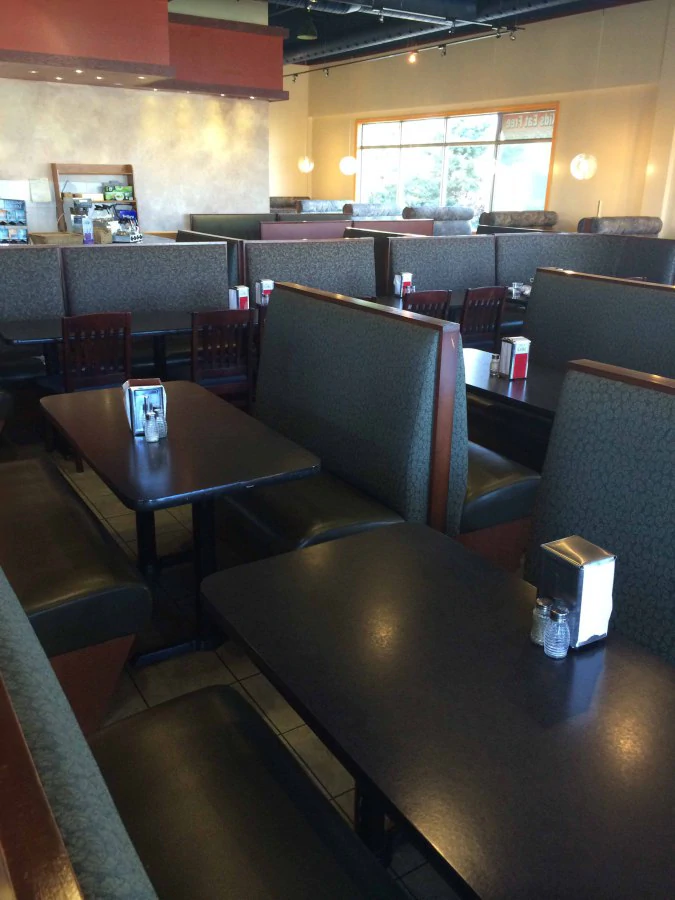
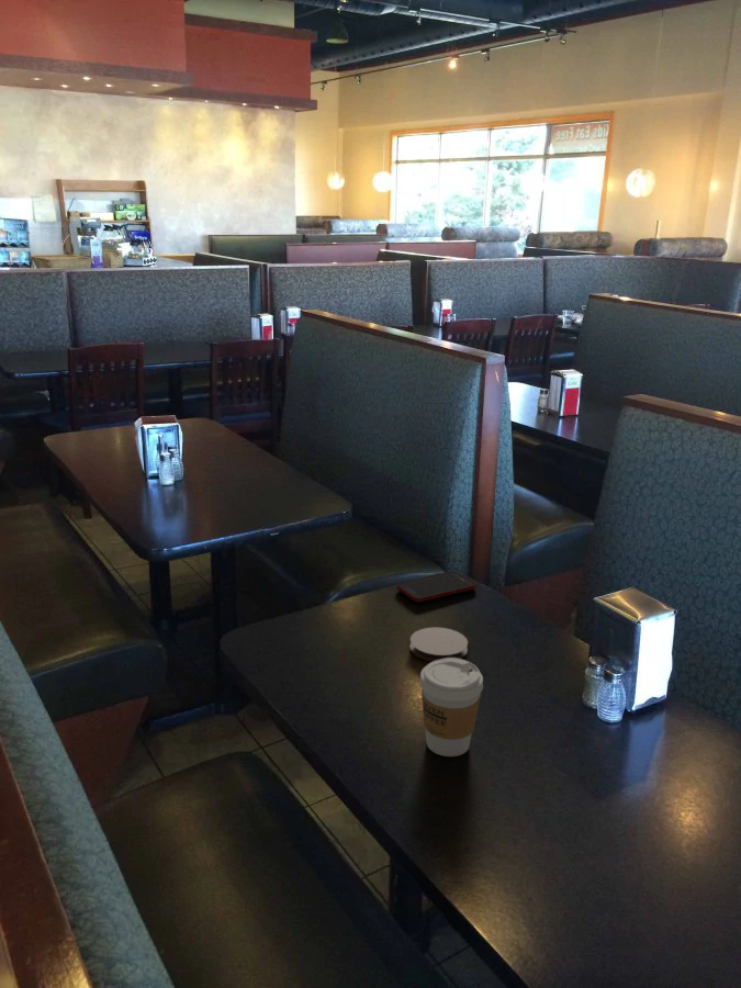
+ coffee cup (449, 707)
+ cell phone (436, 586)
+ coaster (438, 643)
